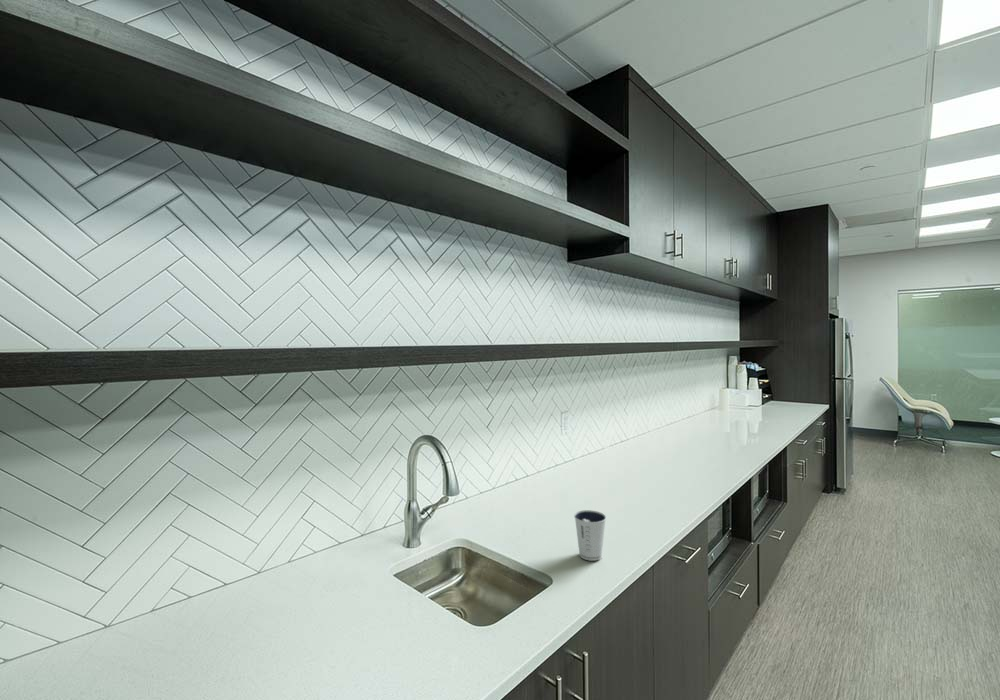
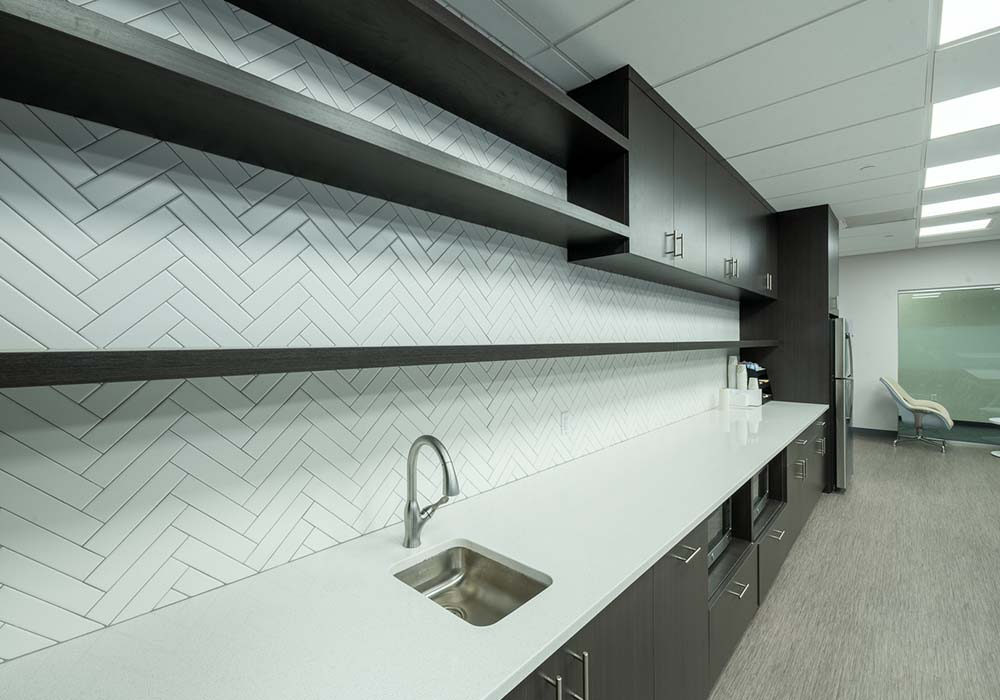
- dixie cup (590, 536)
